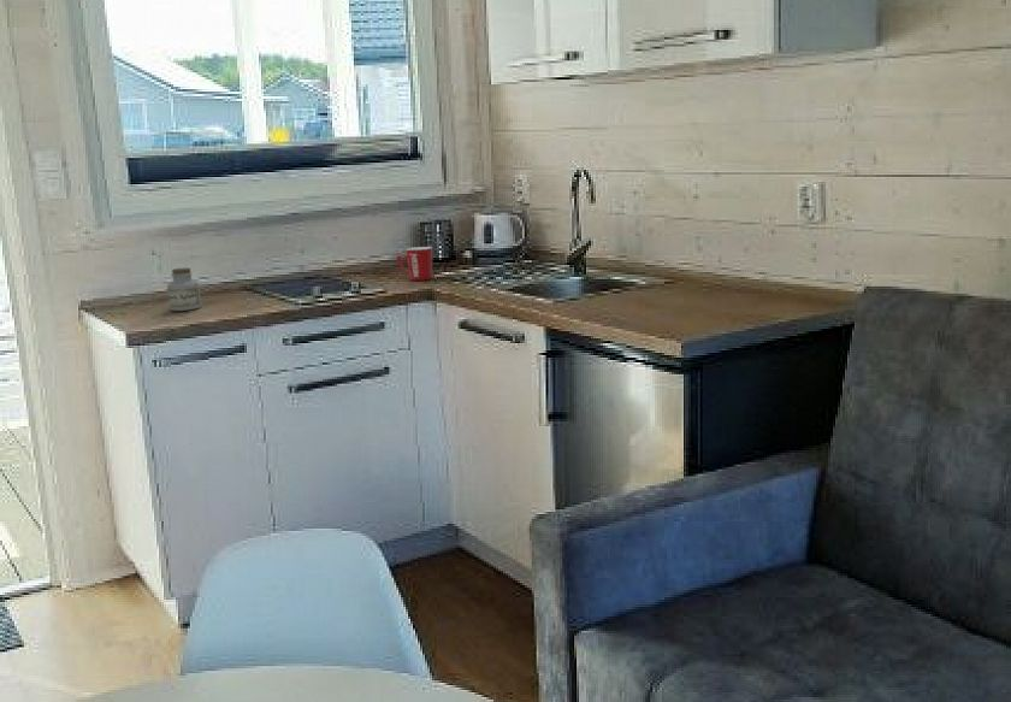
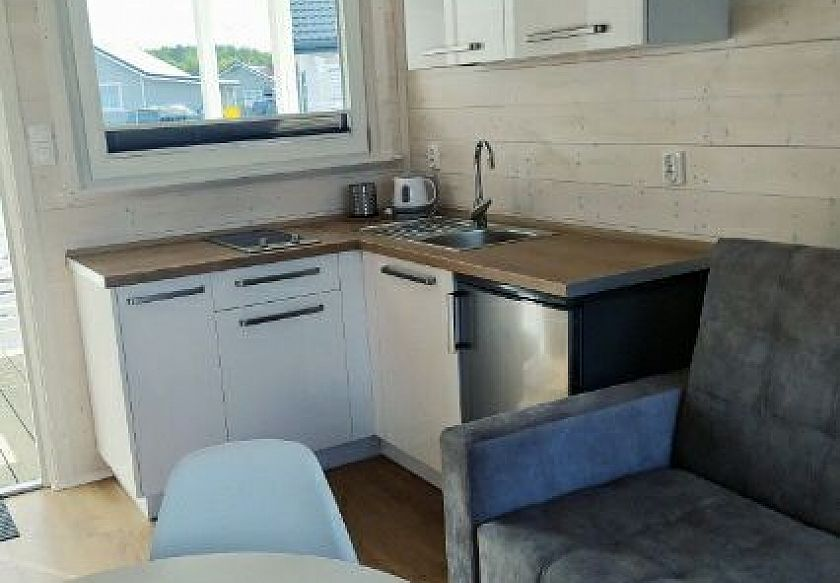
- mug (414, 264)
- jar (183, 288)
